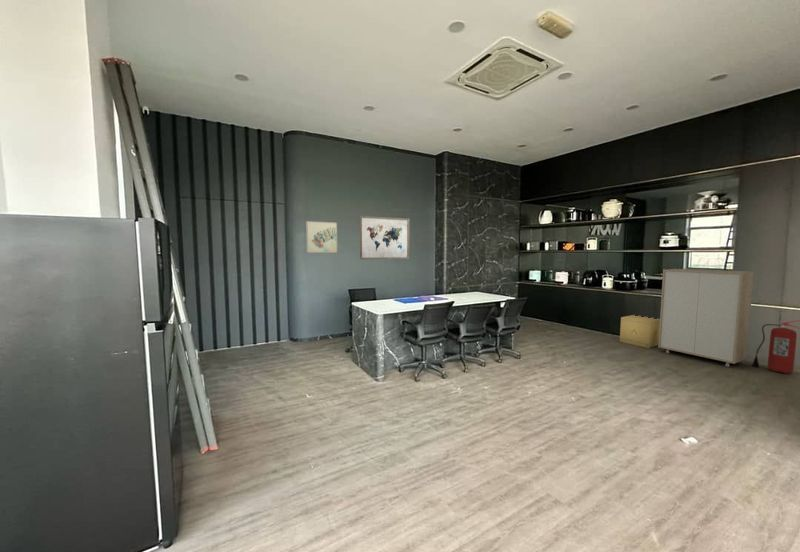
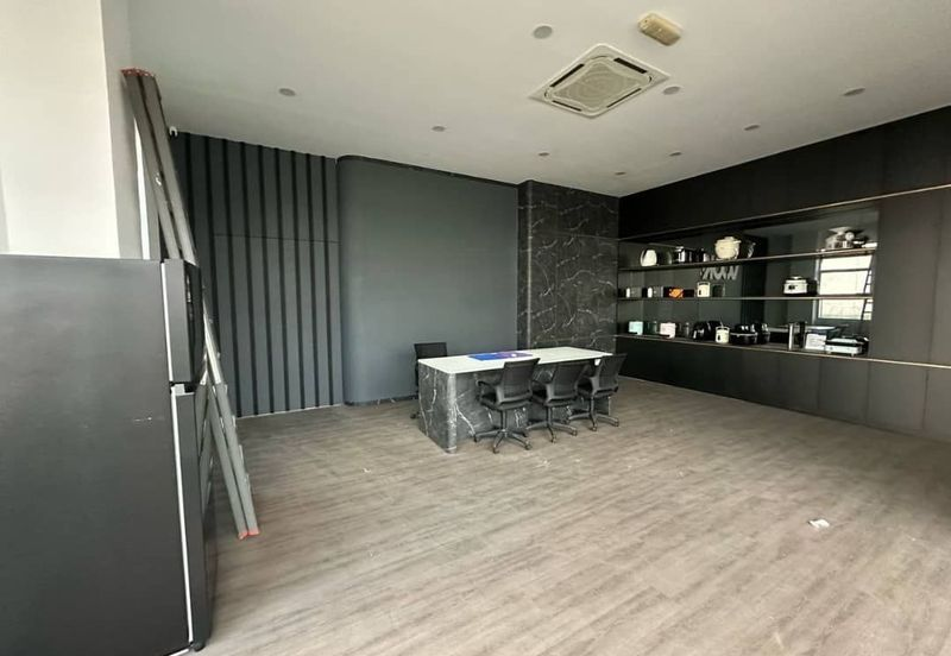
- wall art (385, 238)
- fire extinguisher (776, 344)
- storage cabinet (703, 314)
- wall art (322, 237)
- cardboard box (640, 330)
